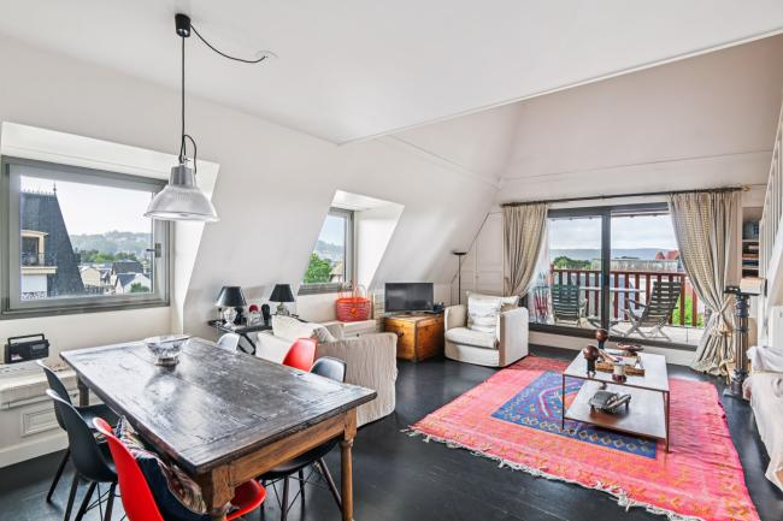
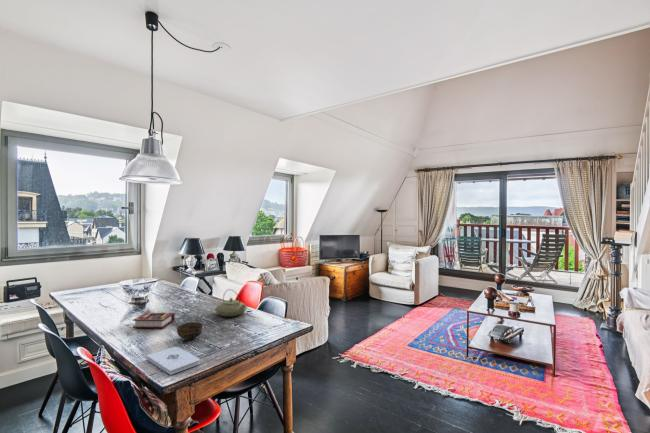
+ cup (191, 332)
+ notepad (173, 359)
+ teapot (232, 301)
+ book (154, 319)
